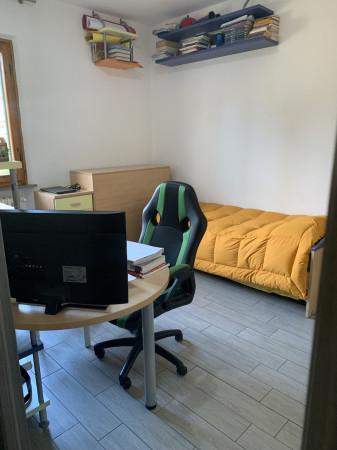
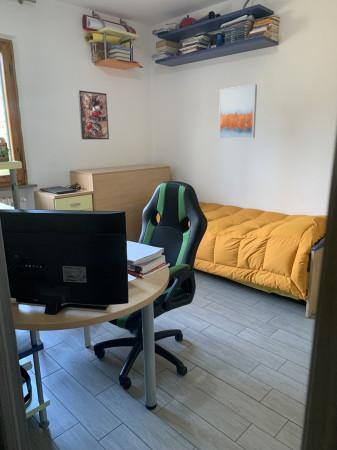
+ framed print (94, 116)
+ wall art (237, 113)
